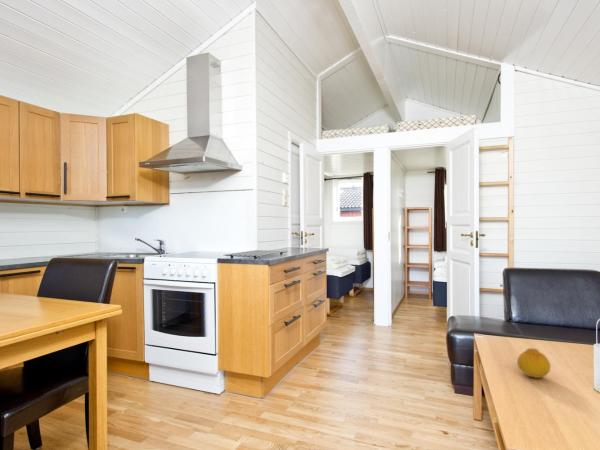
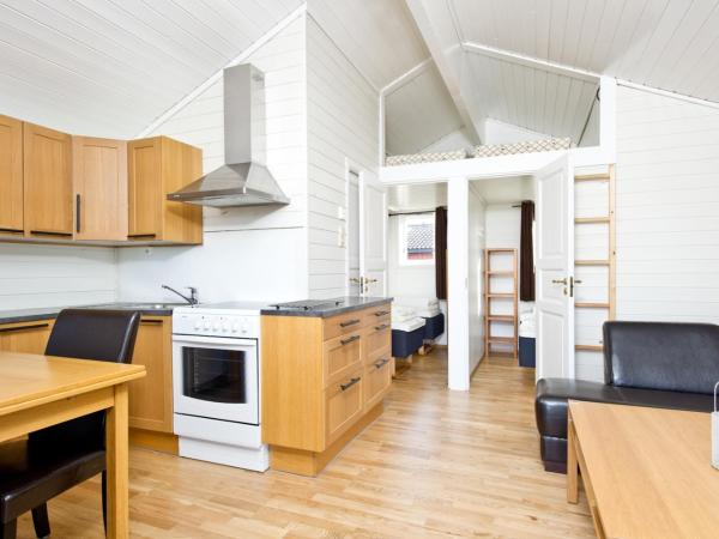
- fruit (533, 362)
